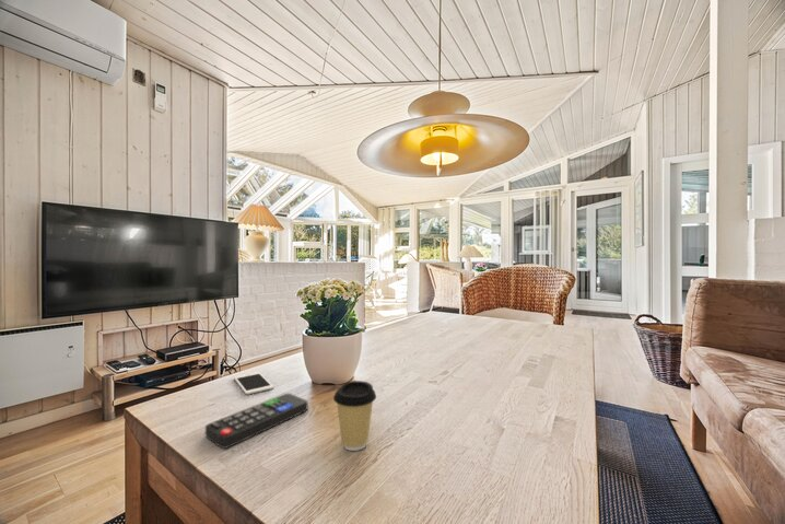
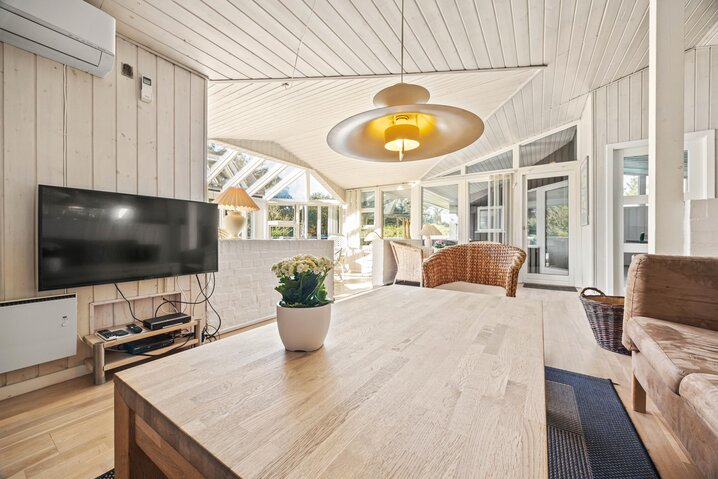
- cell phone (253, 382)
- coffee cup (354, 415)
- remote control (260, 416)
